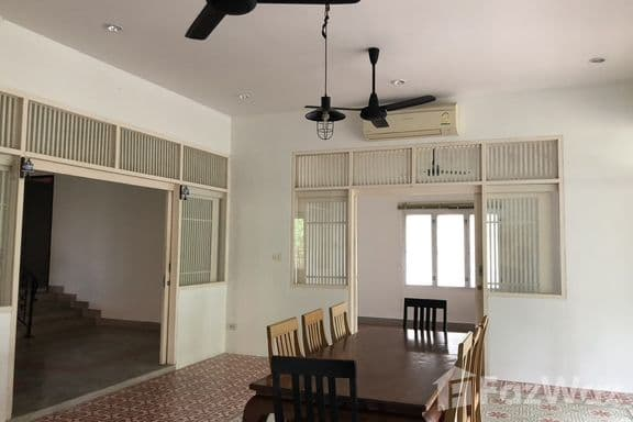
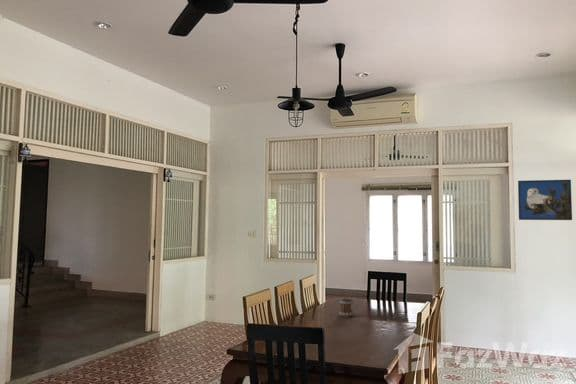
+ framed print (544, 200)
+ mug (348, 306)
